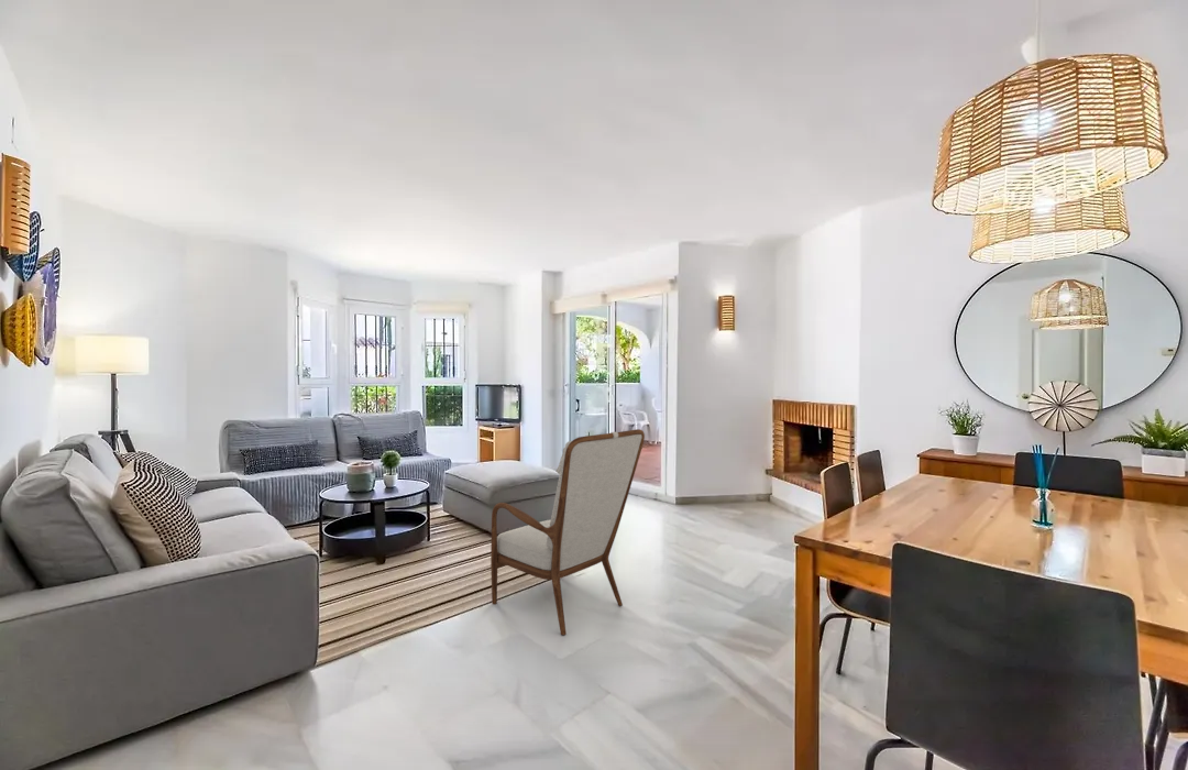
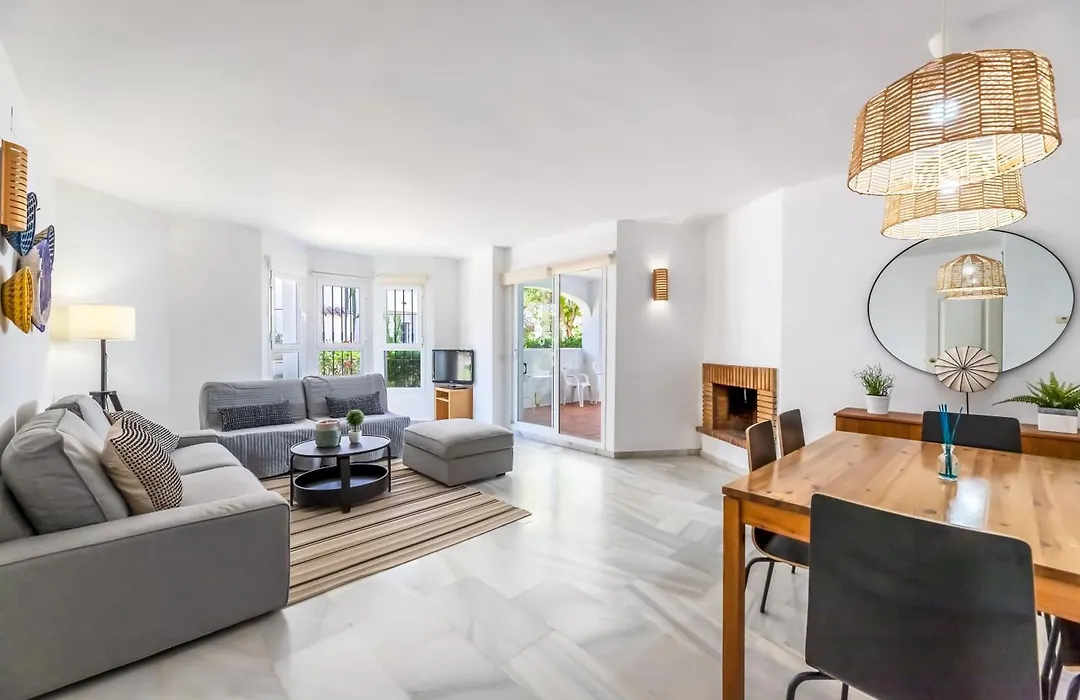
- armchair (564, 516)
